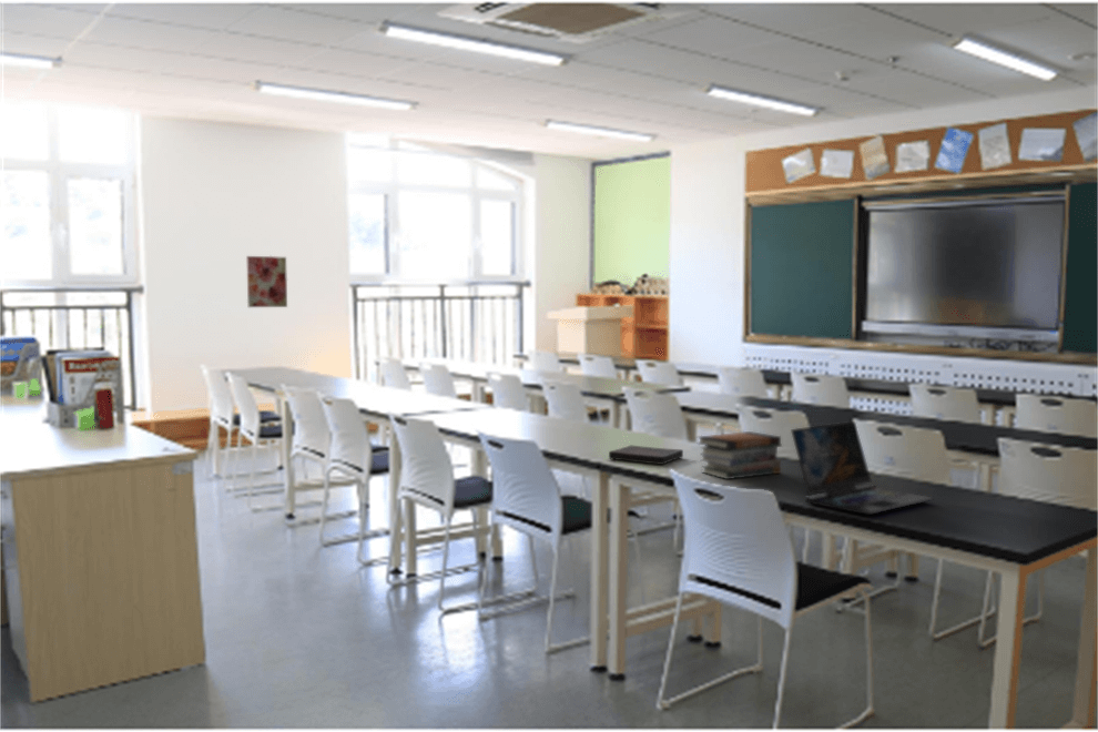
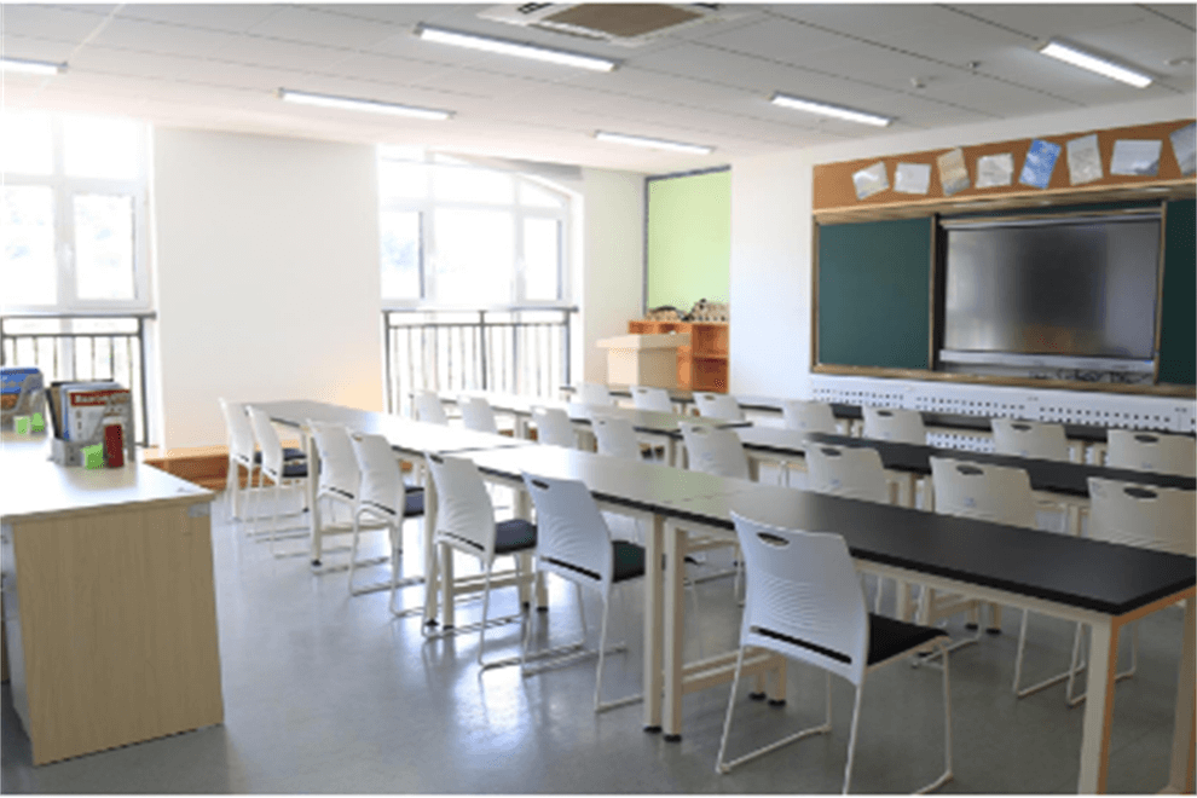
- book stack (739, 455)
- wall art (267, 282)
- book (645, 454)
- laptop (862, 466)
